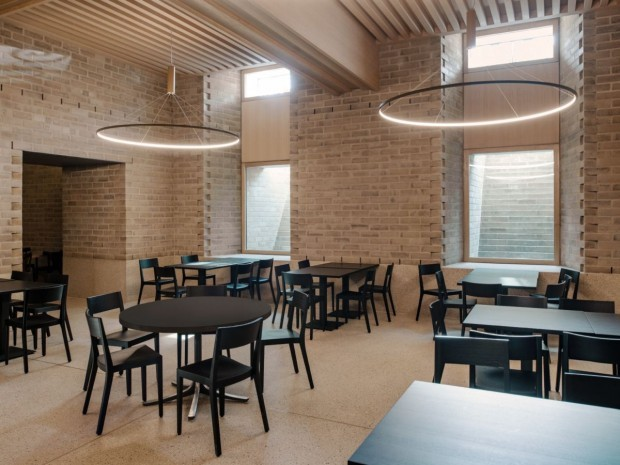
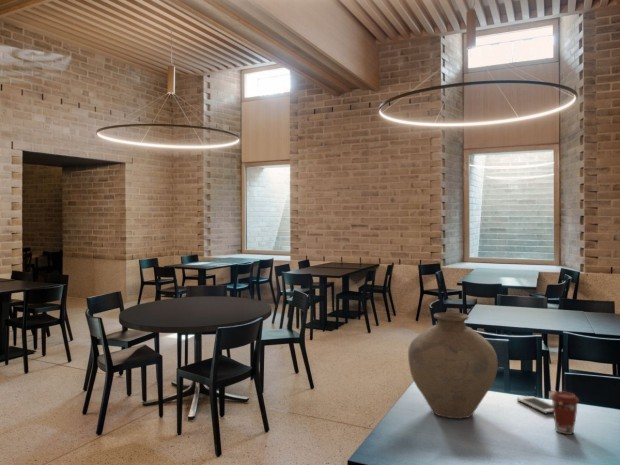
+ cell phone (538, 404)
+ vase (451, 363)
+ coffee cup (564, 412)
